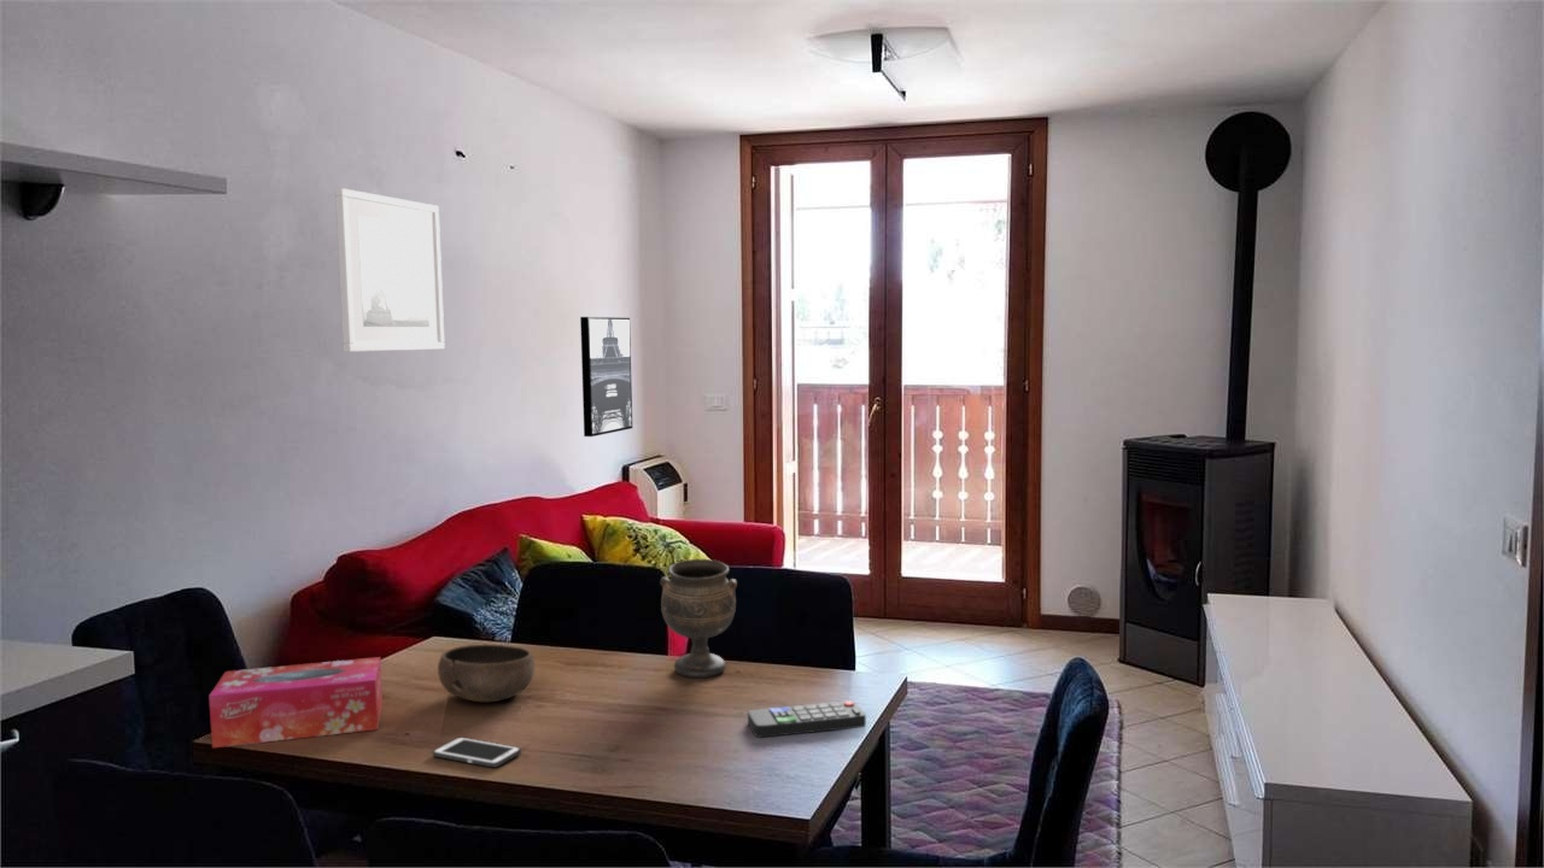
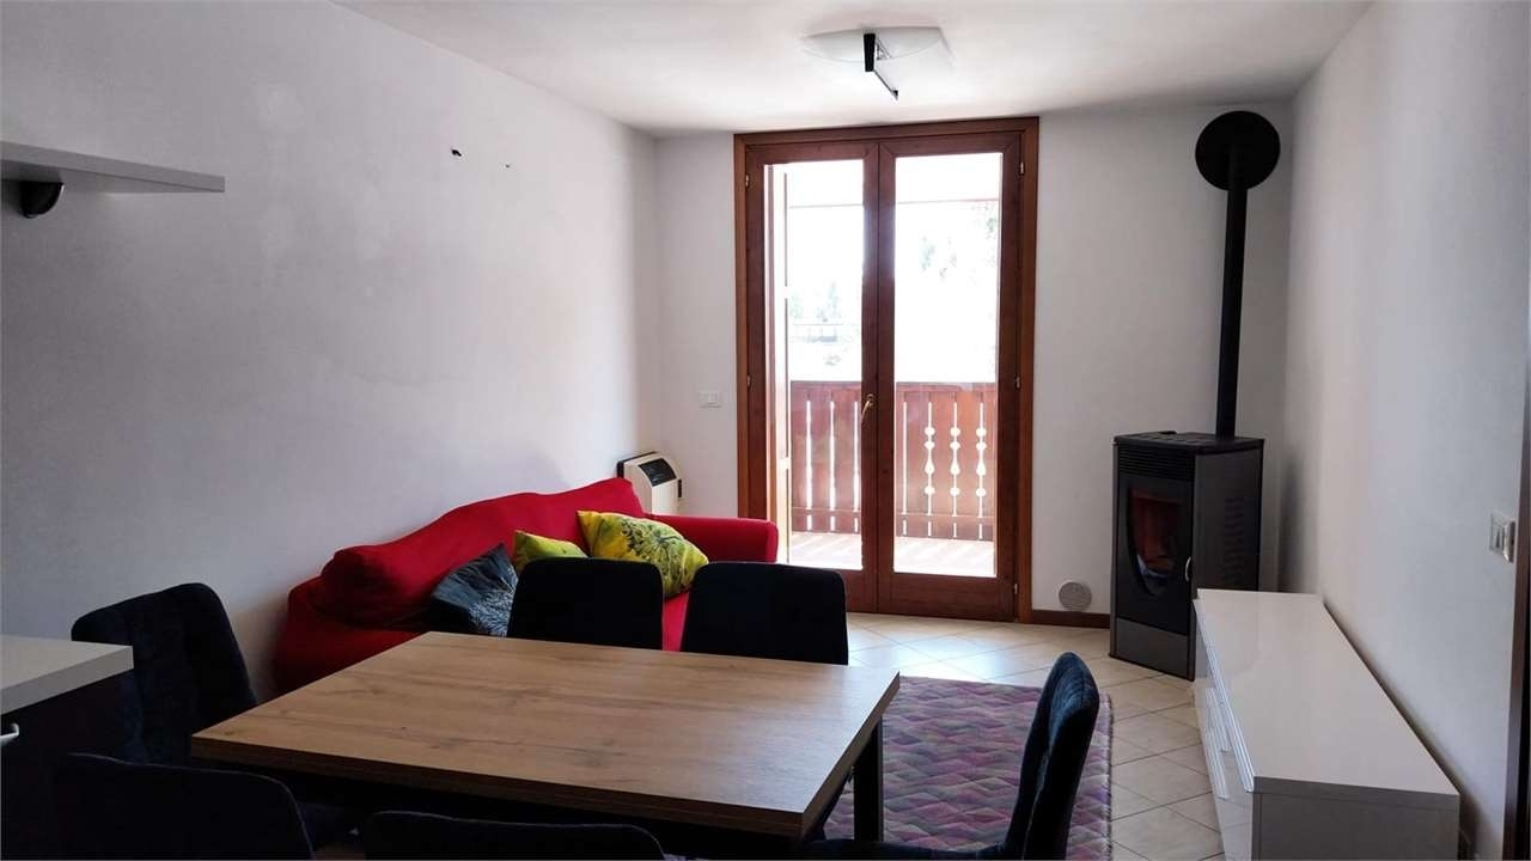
- goblet (698, 618)
- bowl (486, 673)
- wall art (607, 375)
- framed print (393, 274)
- tissue box (300, 699)
- remote control (806, 717)
- cell phone (476, 751)
